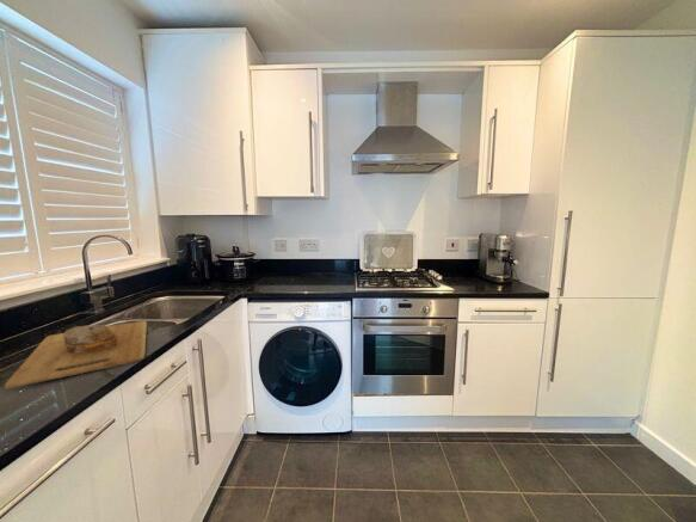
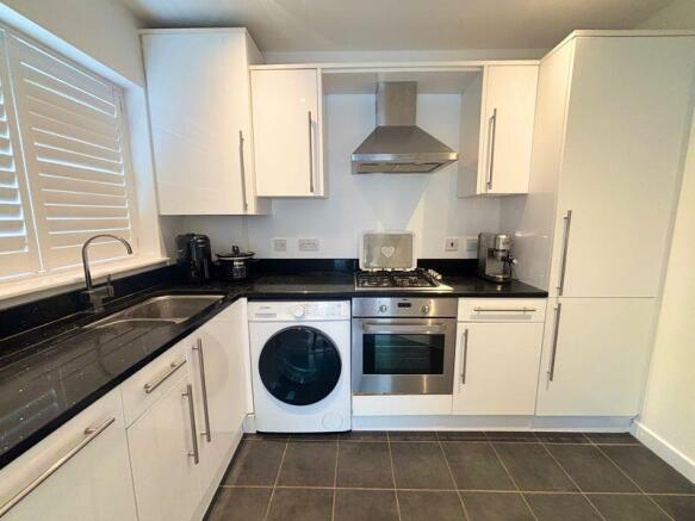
- cutting board (91, 337)
